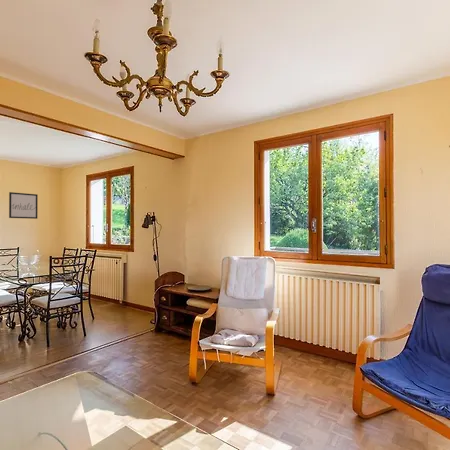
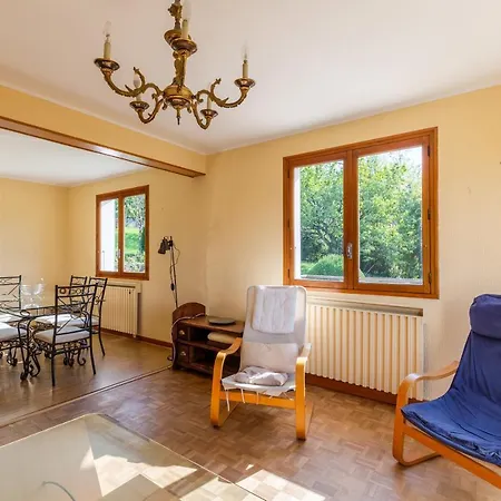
- wall art (23, 205)
